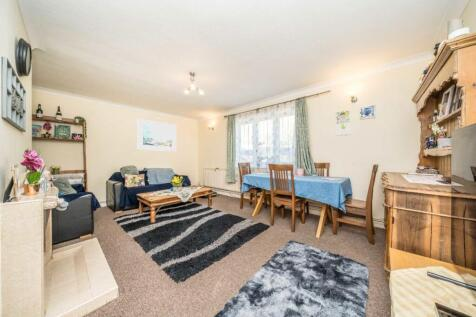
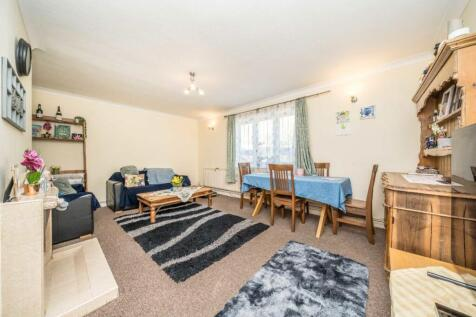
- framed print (158, 136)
